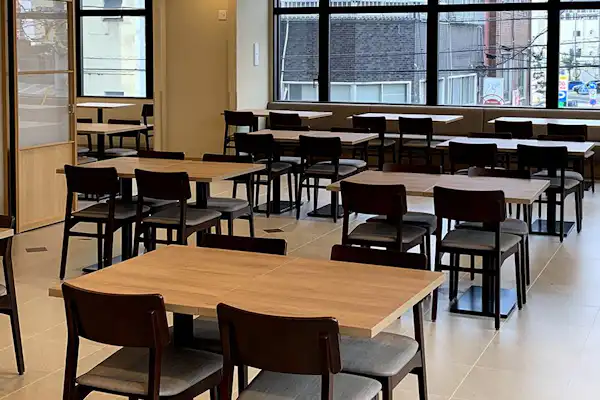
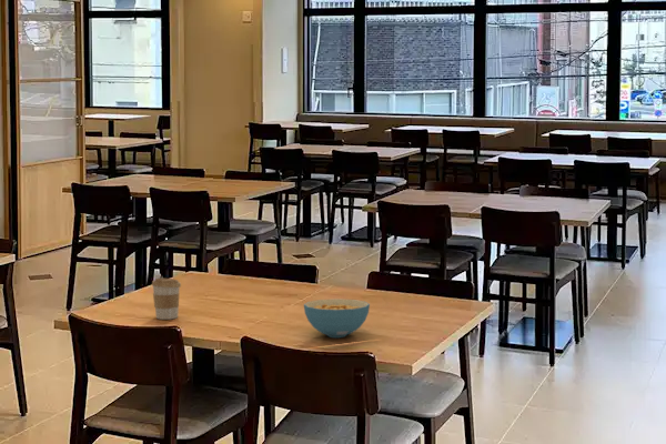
+ cereal bowl (336, 320)
+ coffee cup (167, 297)
